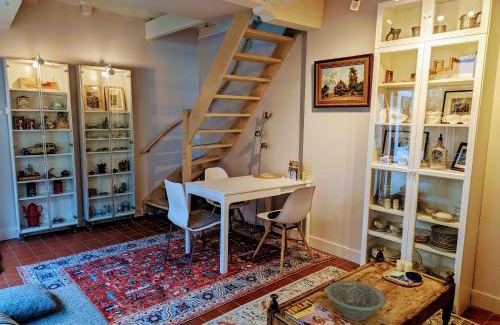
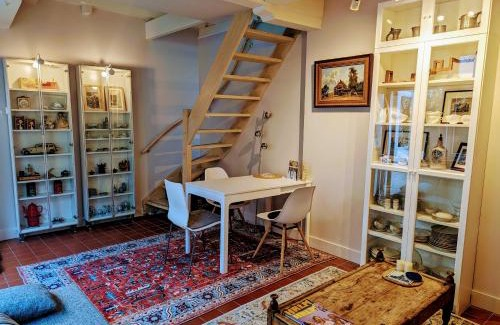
- decorative bowl (355, 303)
